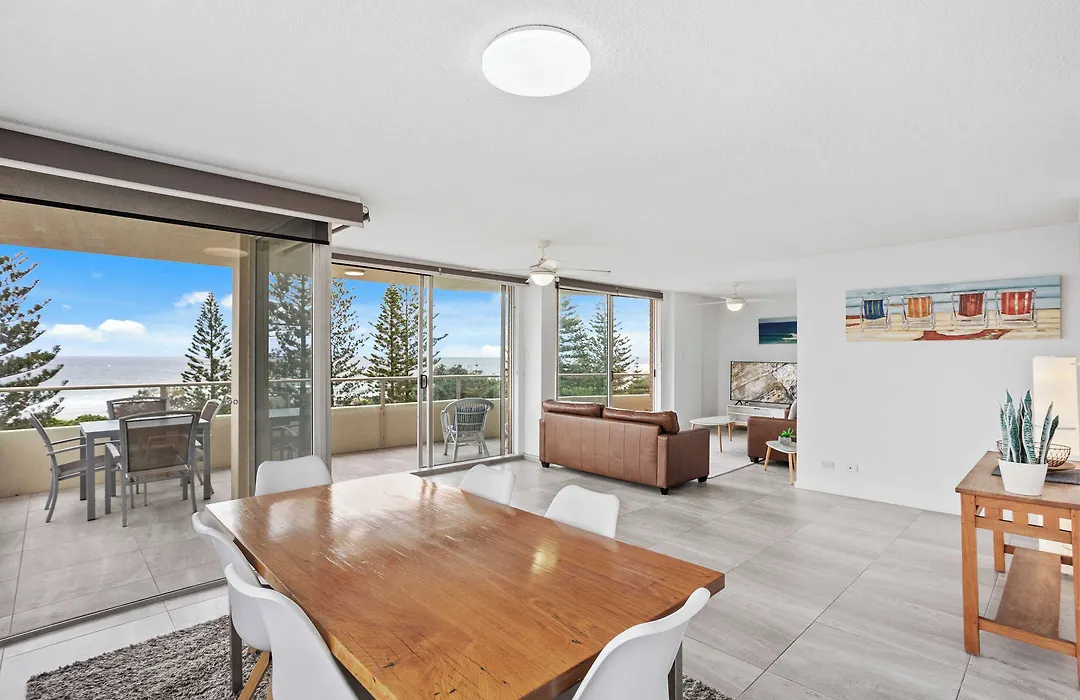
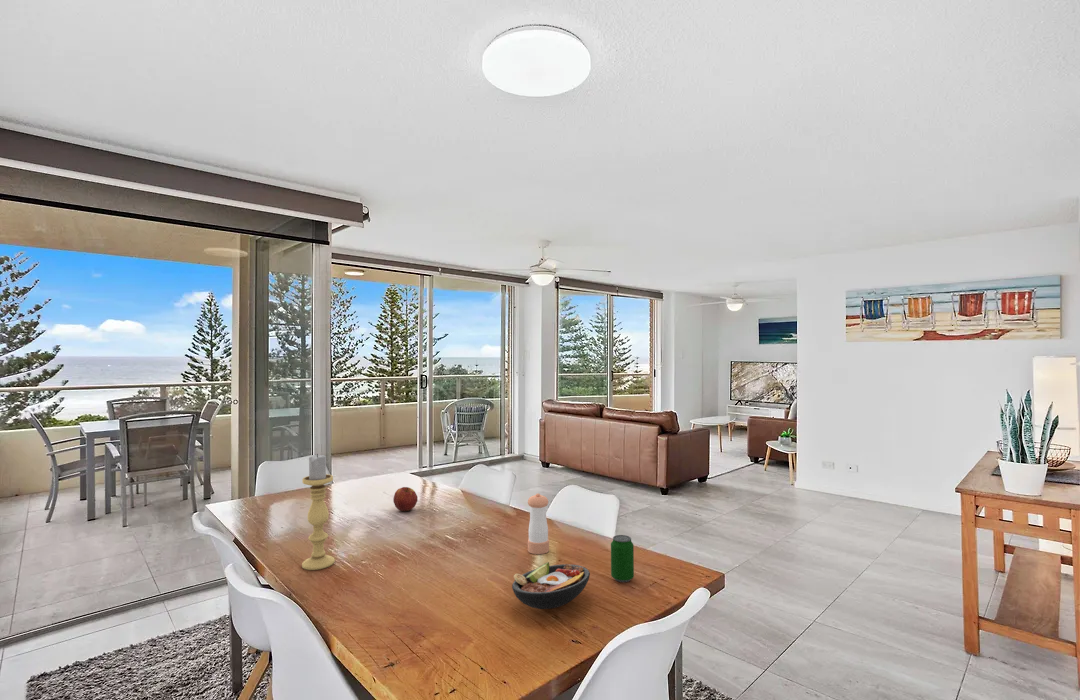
+ beverage can (622, 558)
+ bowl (552, 587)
+ apple (405, 498)
+ pepper shaker (538, 521)
+ candle holder (318, 508)
